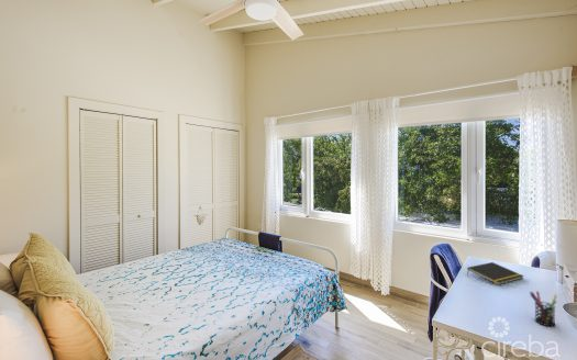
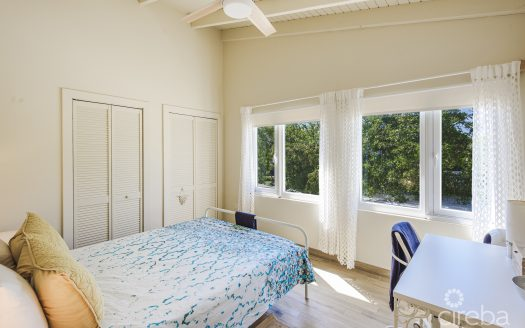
- pen holder (545, 307)
- notepad (495, 272)
